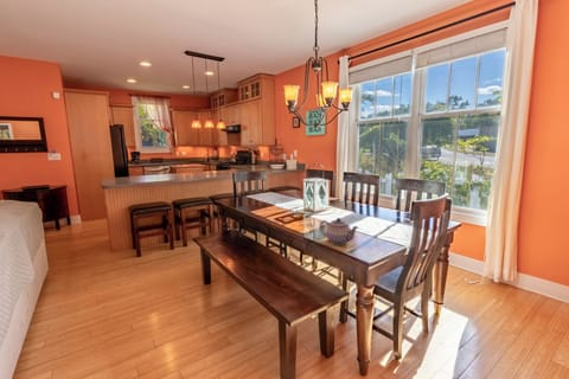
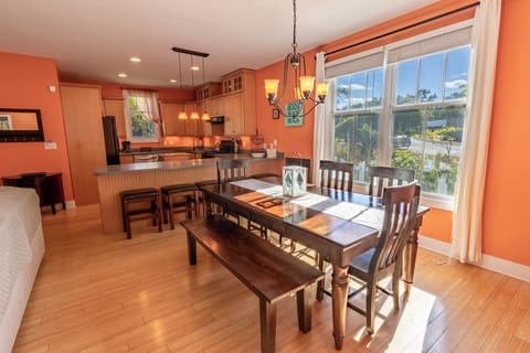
- teapot (338, 230)
